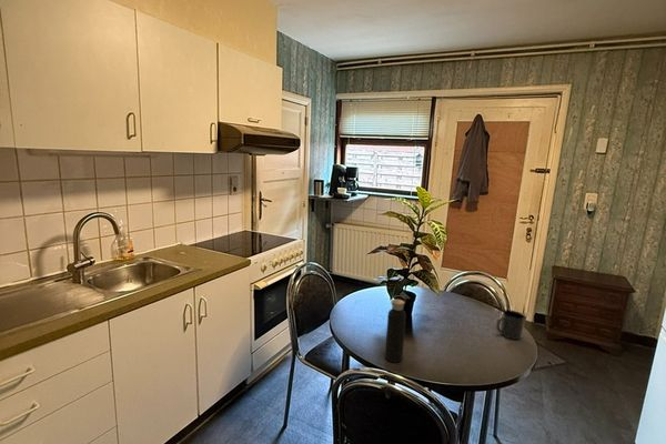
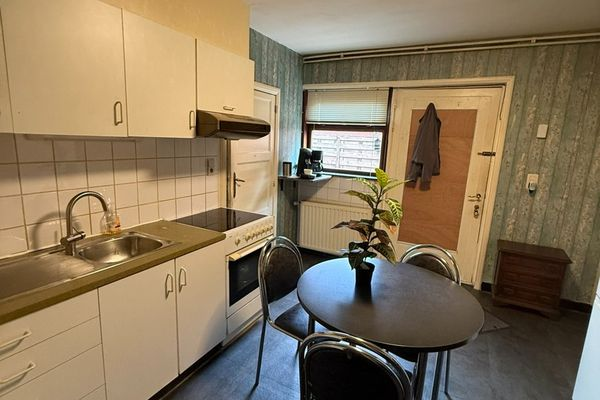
- mug (508, 324)
- water bottle (395, 326)
